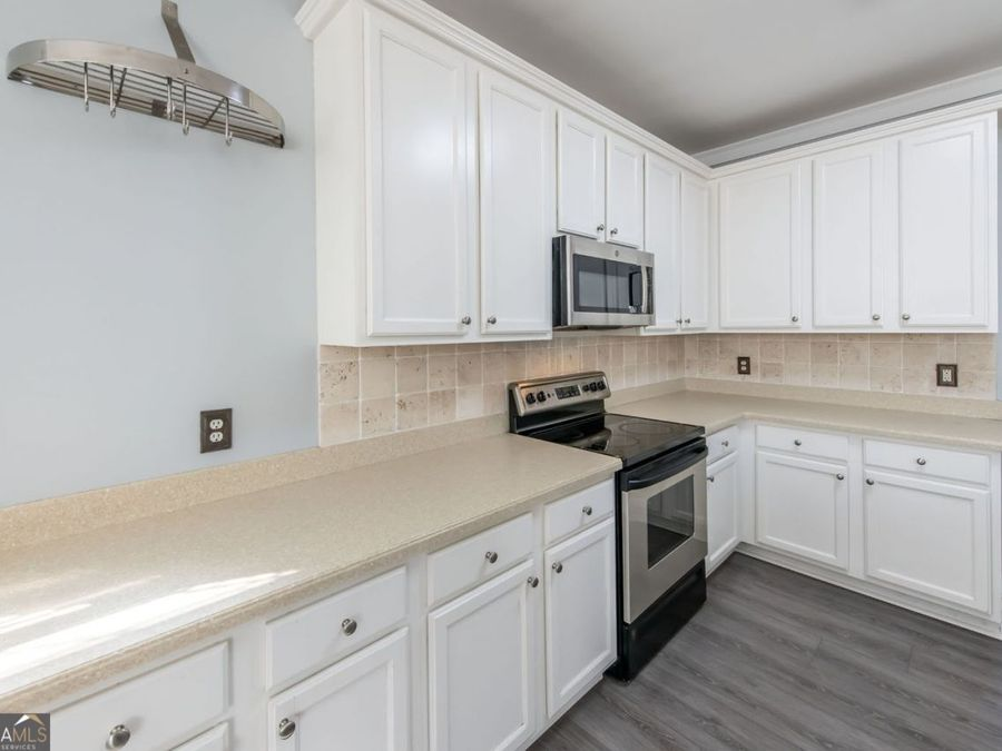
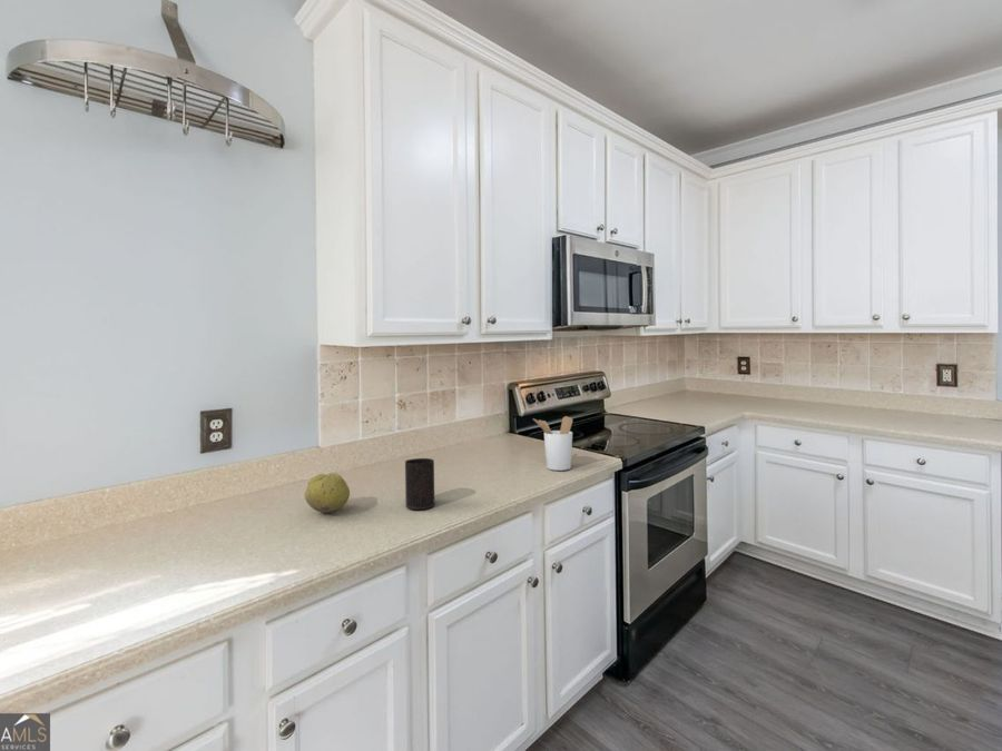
+ fruit (327, 493)
+ cup (420, 483)
+ utensil holder (552, 442)
